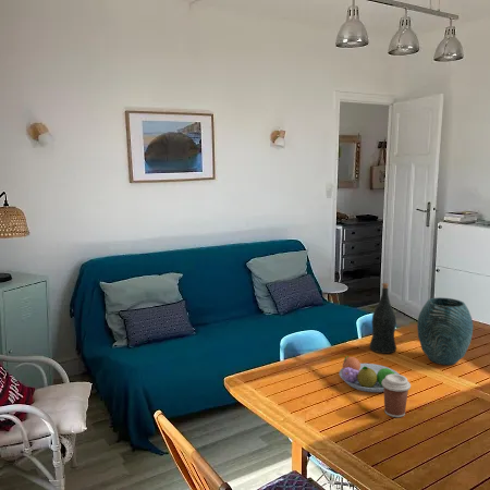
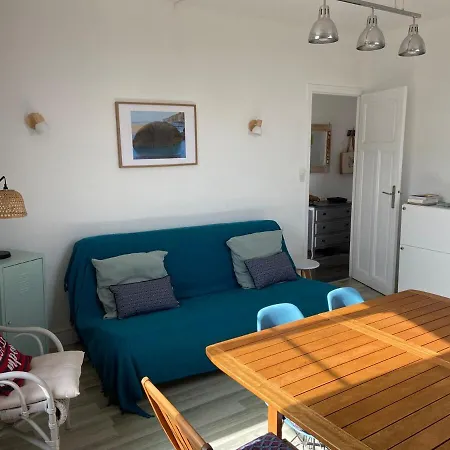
- coffee cup (395, 395)
- vase (444, 331)
- wine bottle (383, 317)
- fruit bowl (370, 370)
